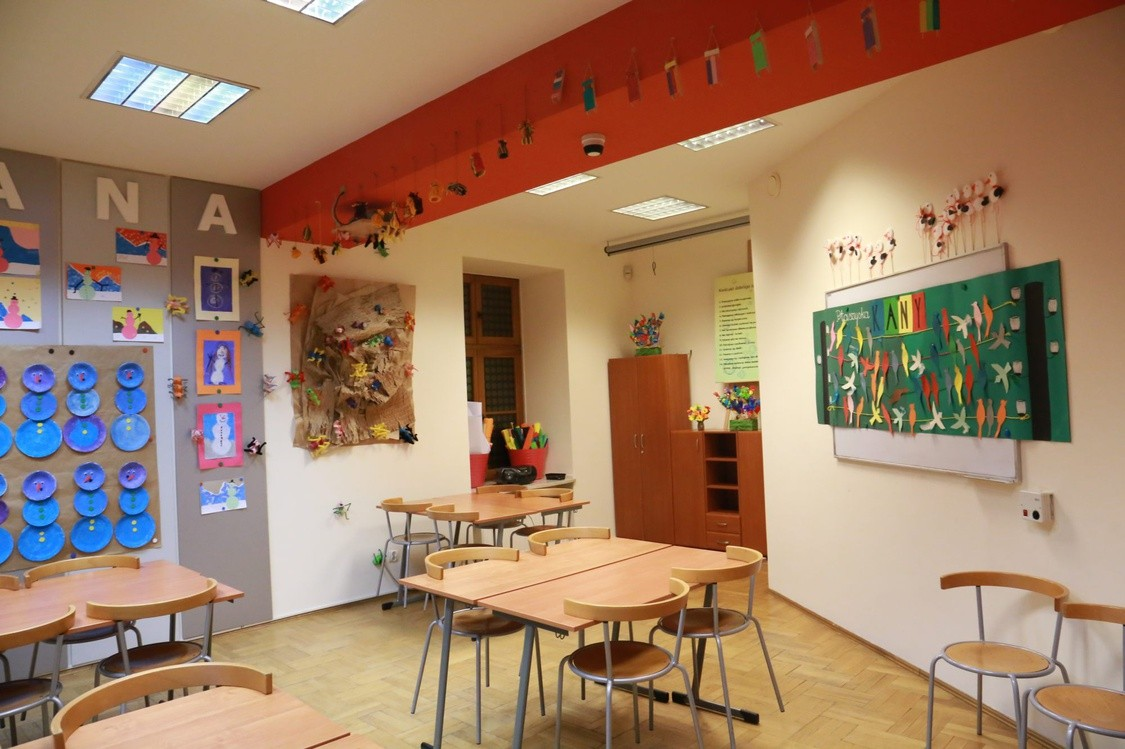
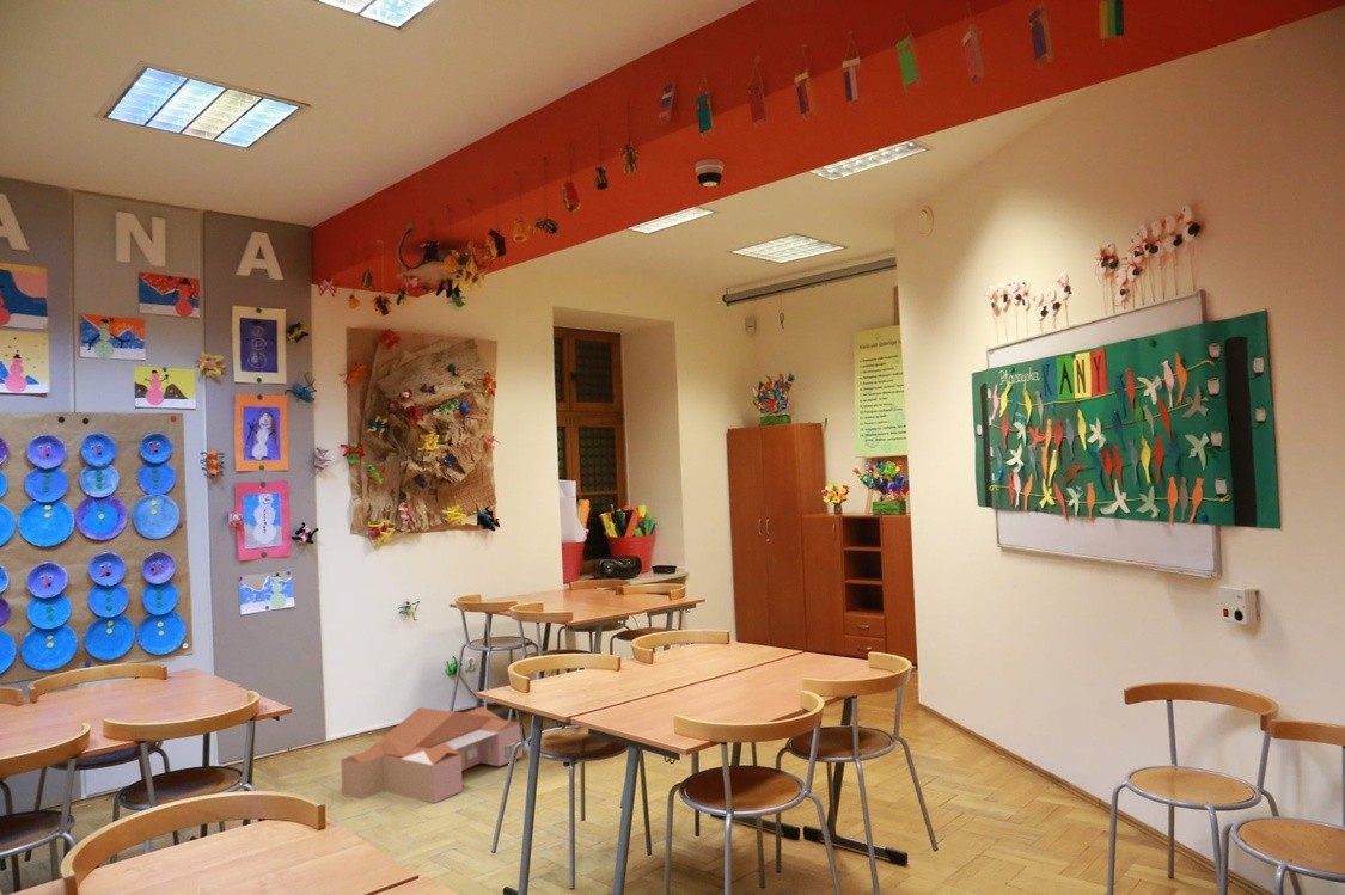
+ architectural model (442, 744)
